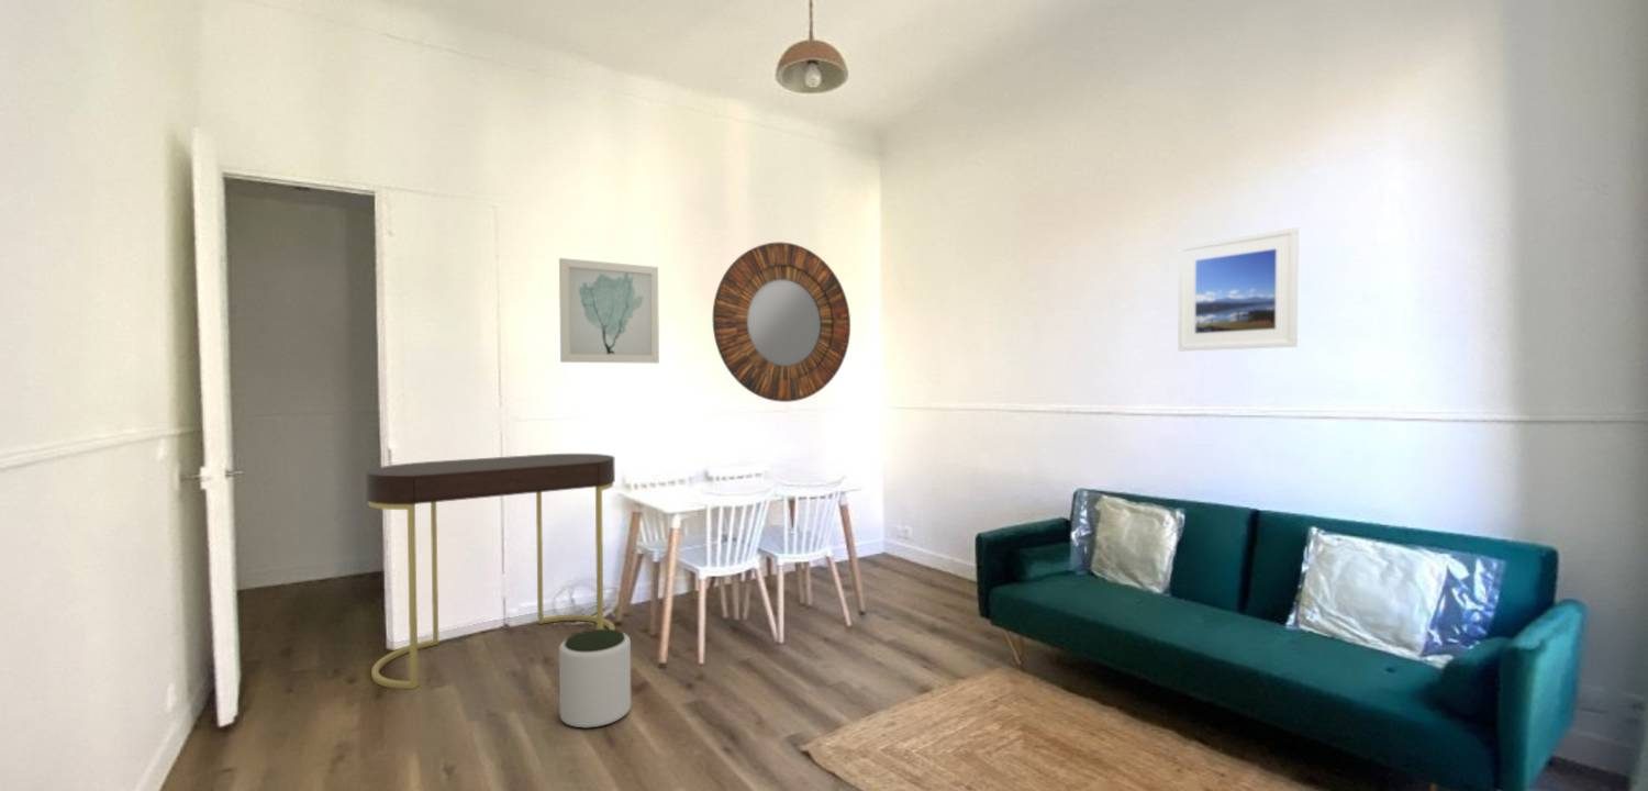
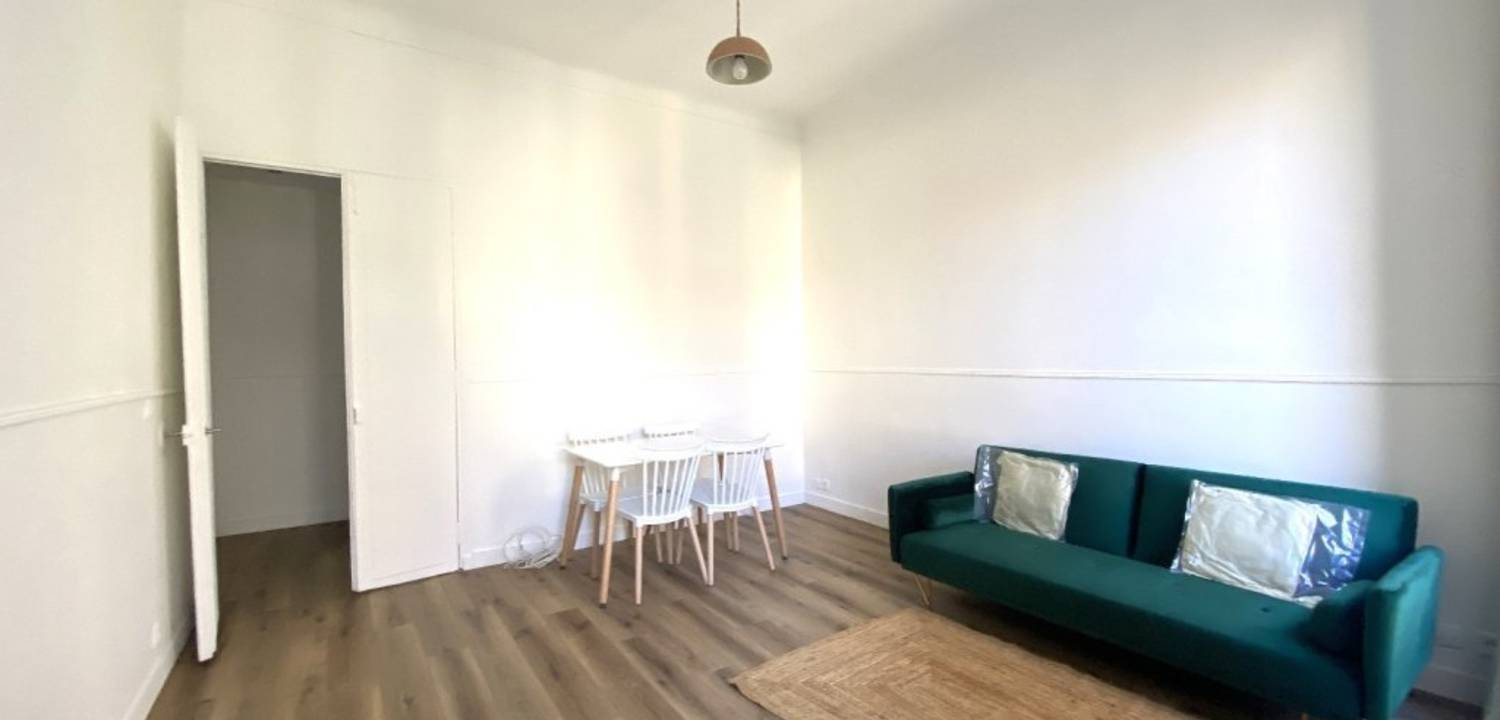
- wall art (611, 312)
- plant pot (595, 676)
- home mirror (784, 322)
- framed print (1234, 292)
- console table (537, 556)
